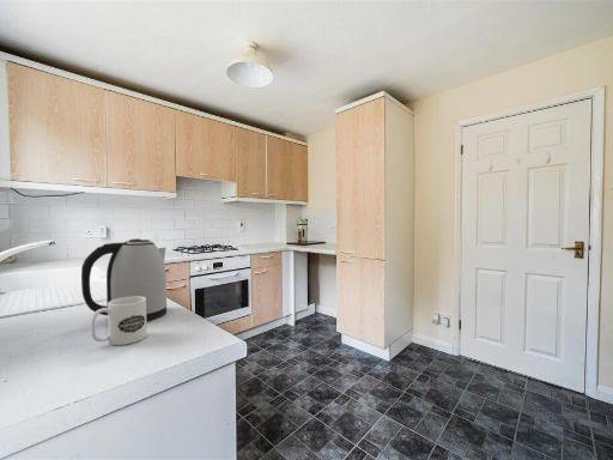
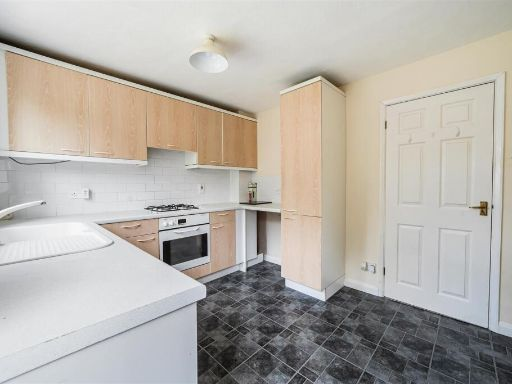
- kettle (127, 278)
- mug (120, 321)
